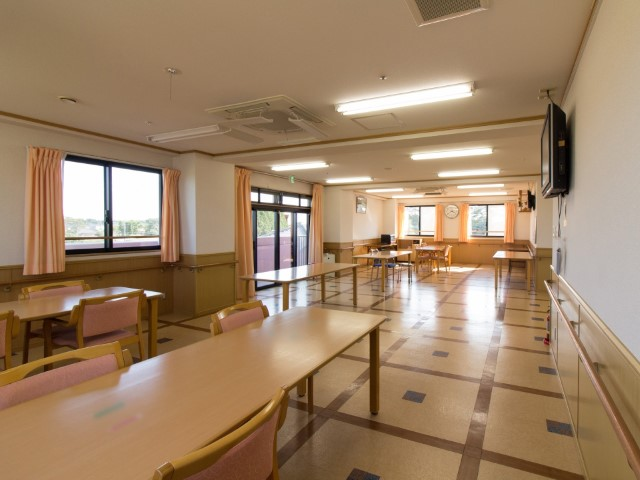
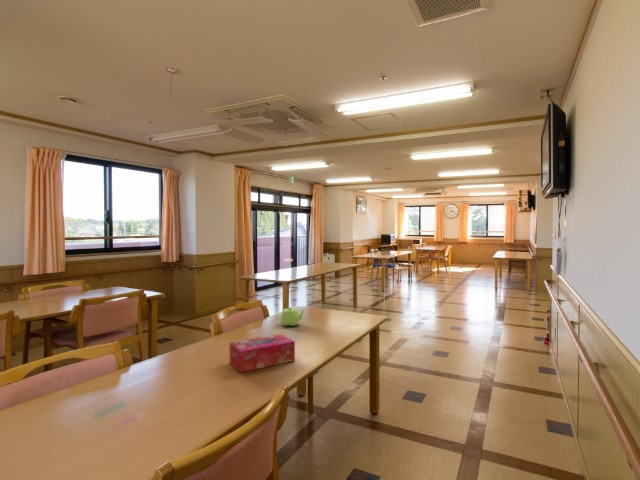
+ tissue box (262, 351)
+ teapot (293, 315)
